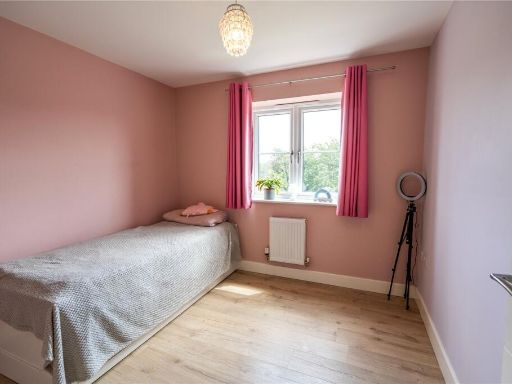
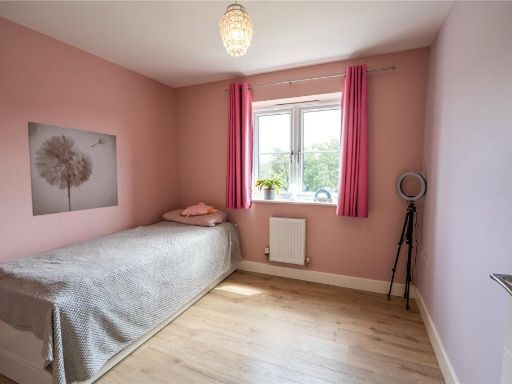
+ wall art (79, 170)
